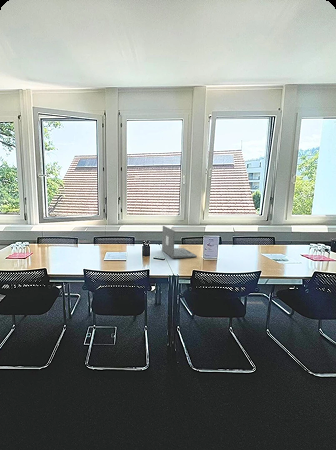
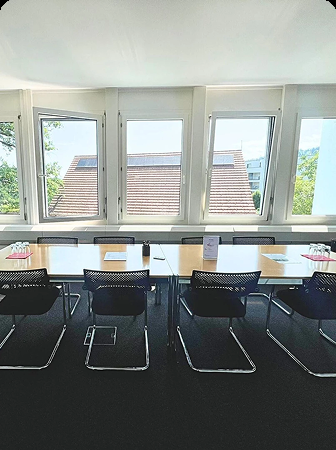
- laptop (173, 240)
